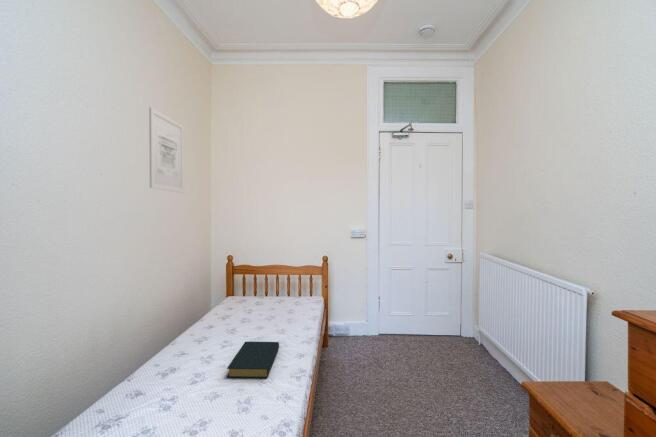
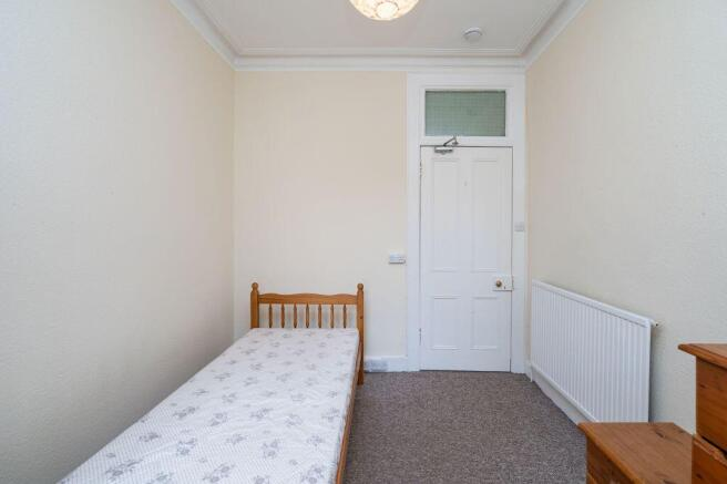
- wall art (168, 154)
- hardback book (255, 357)
